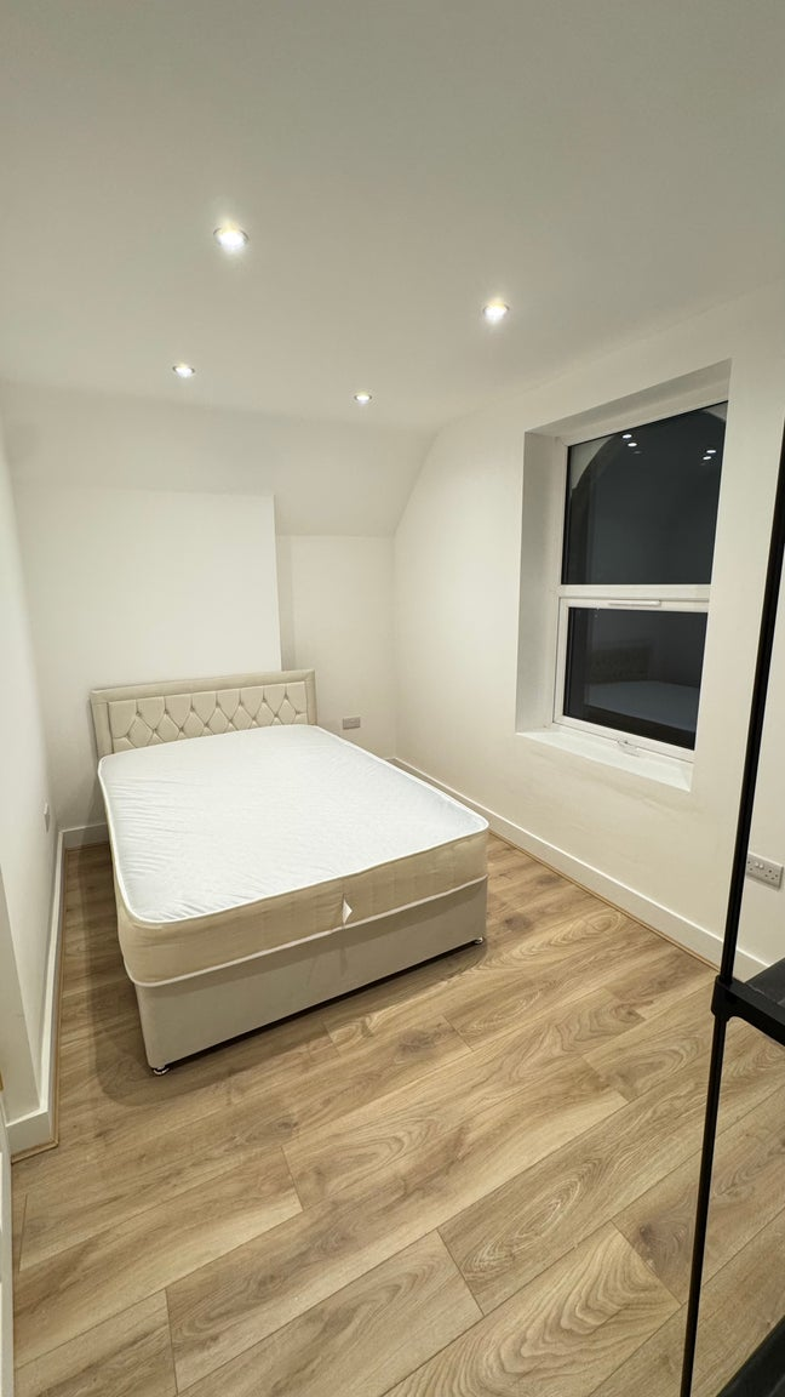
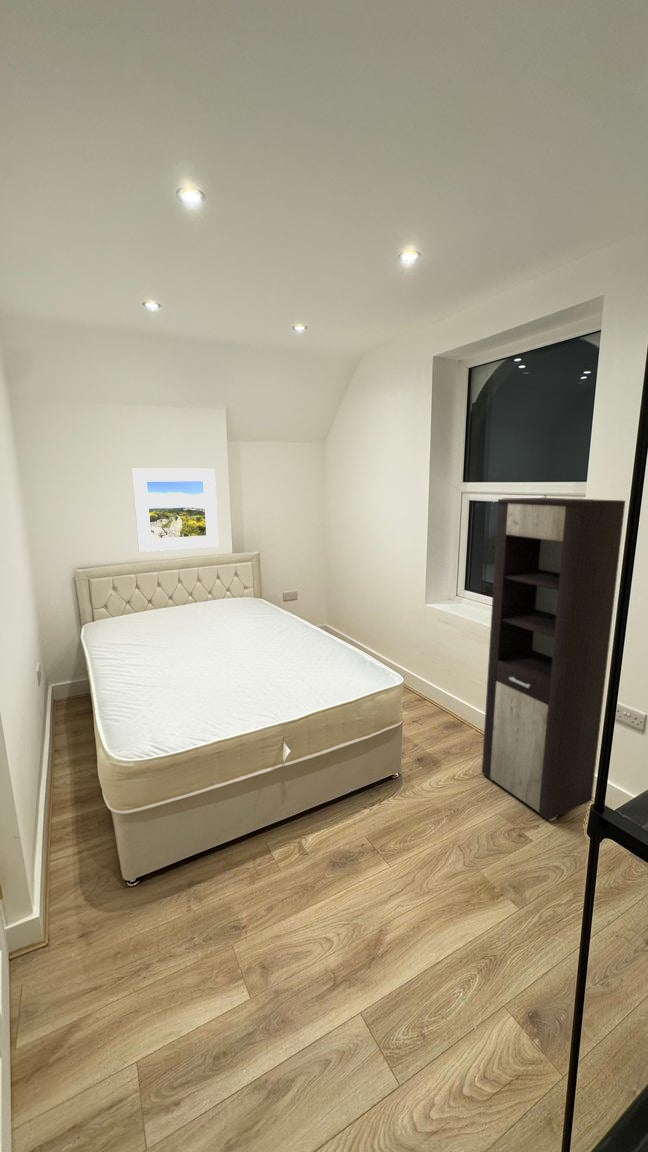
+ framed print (177, 509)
+ cabinet (544, 653)
